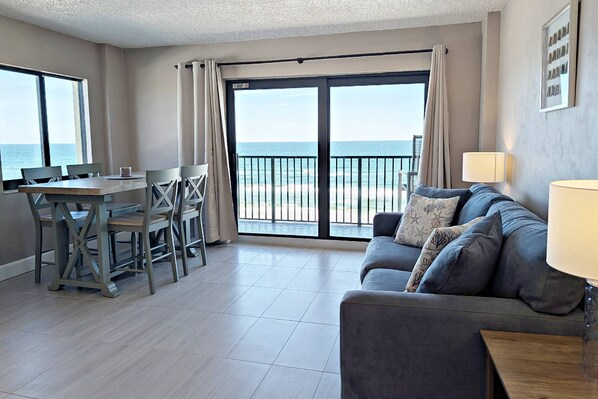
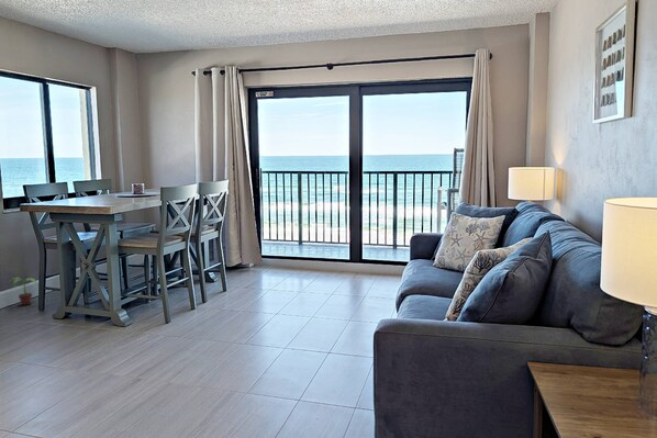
+ potted plant (23, 290)
